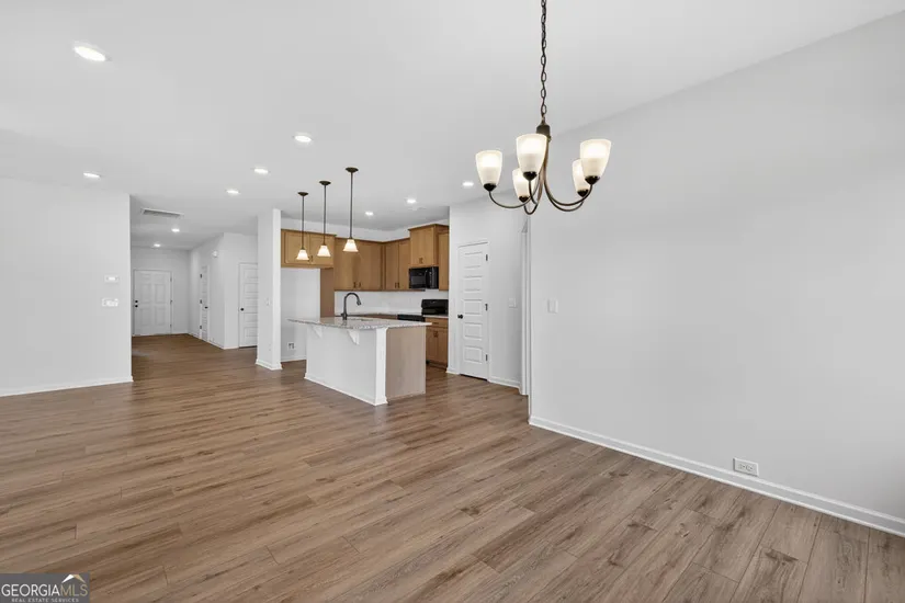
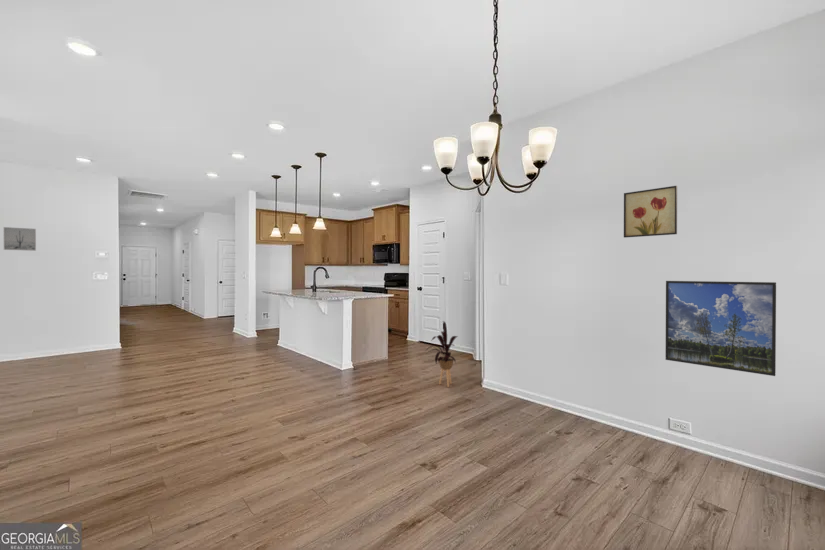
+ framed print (716, 324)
+ wall art (649, 212)
+ wall art (20, 239)
+ house plant (442, 352)
